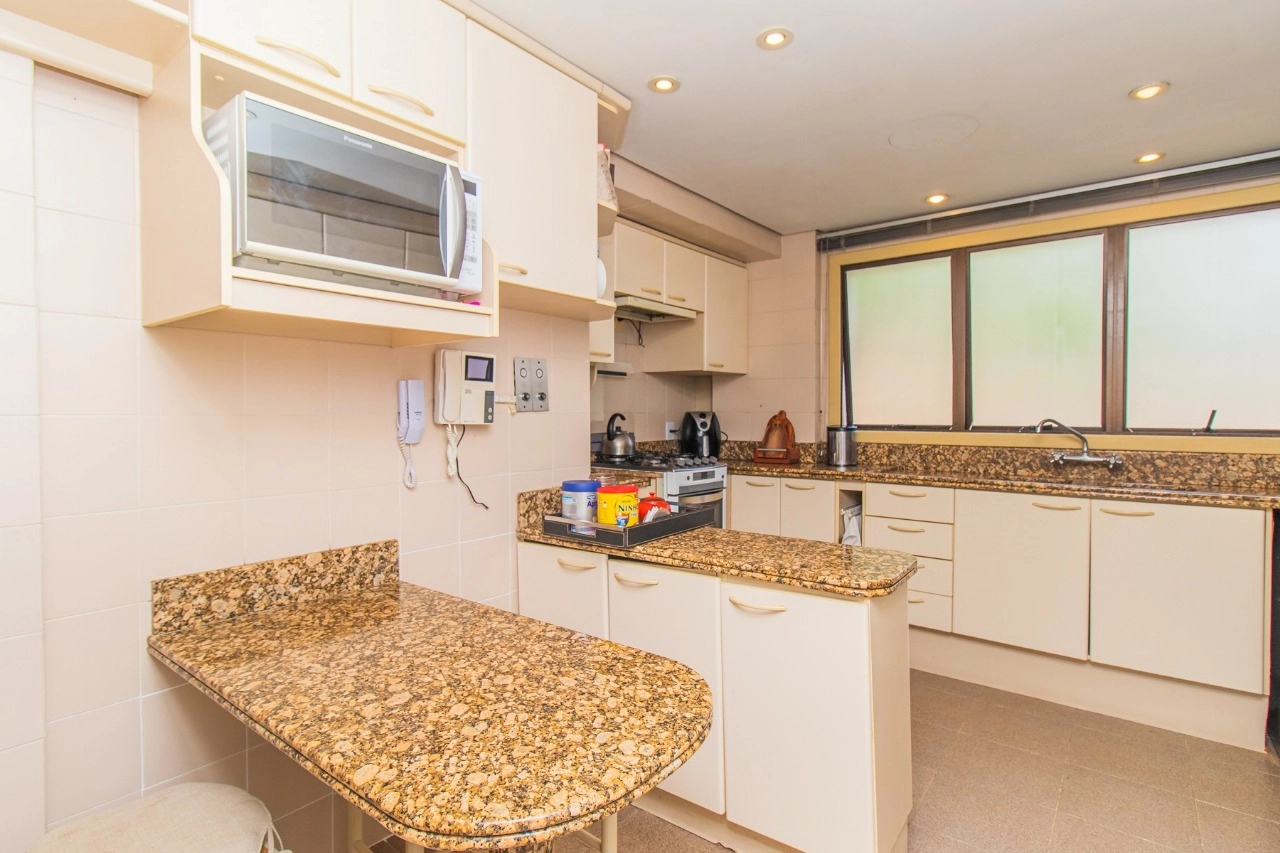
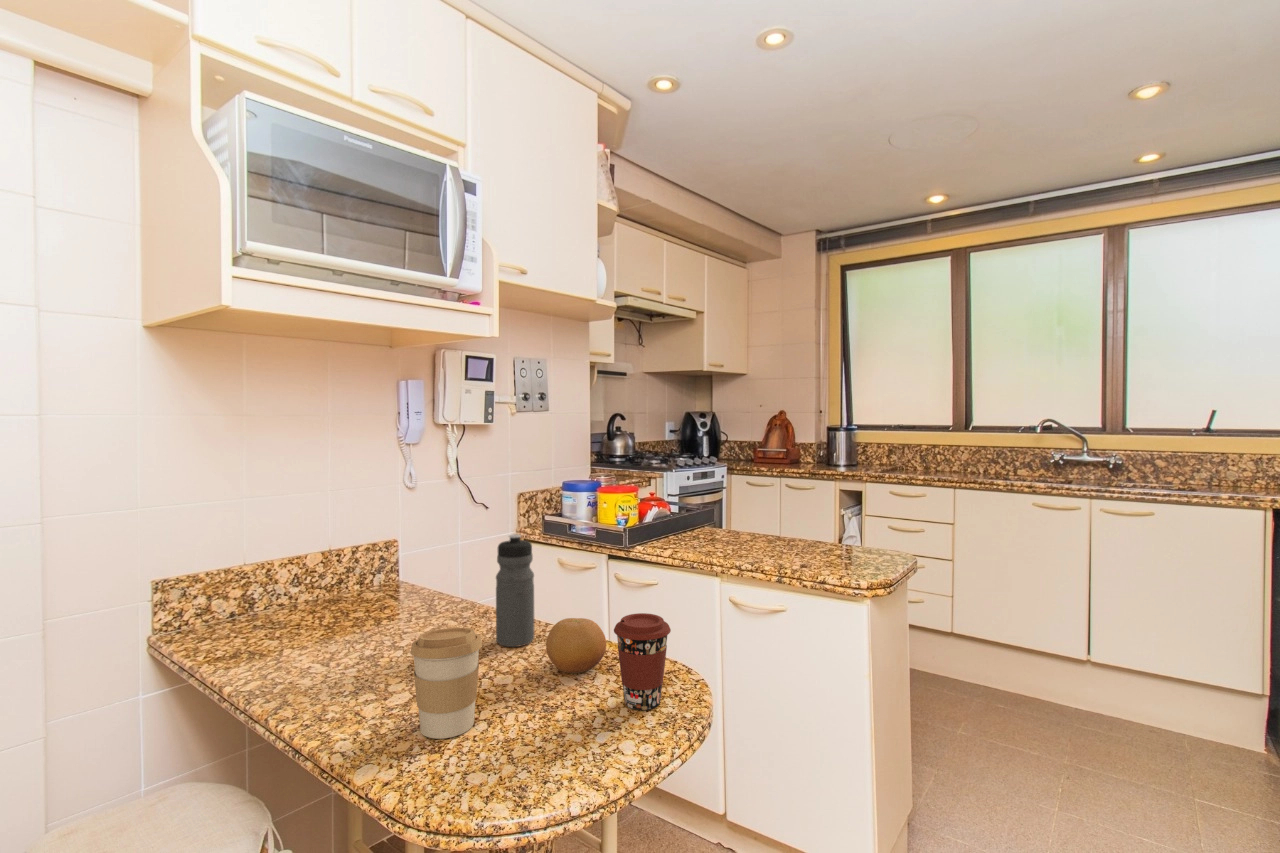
+ coffee cup (642, 660)
+ fruit (576, 644)
+ coffee cup (447, 677)
+ water bottle (515, 587)
